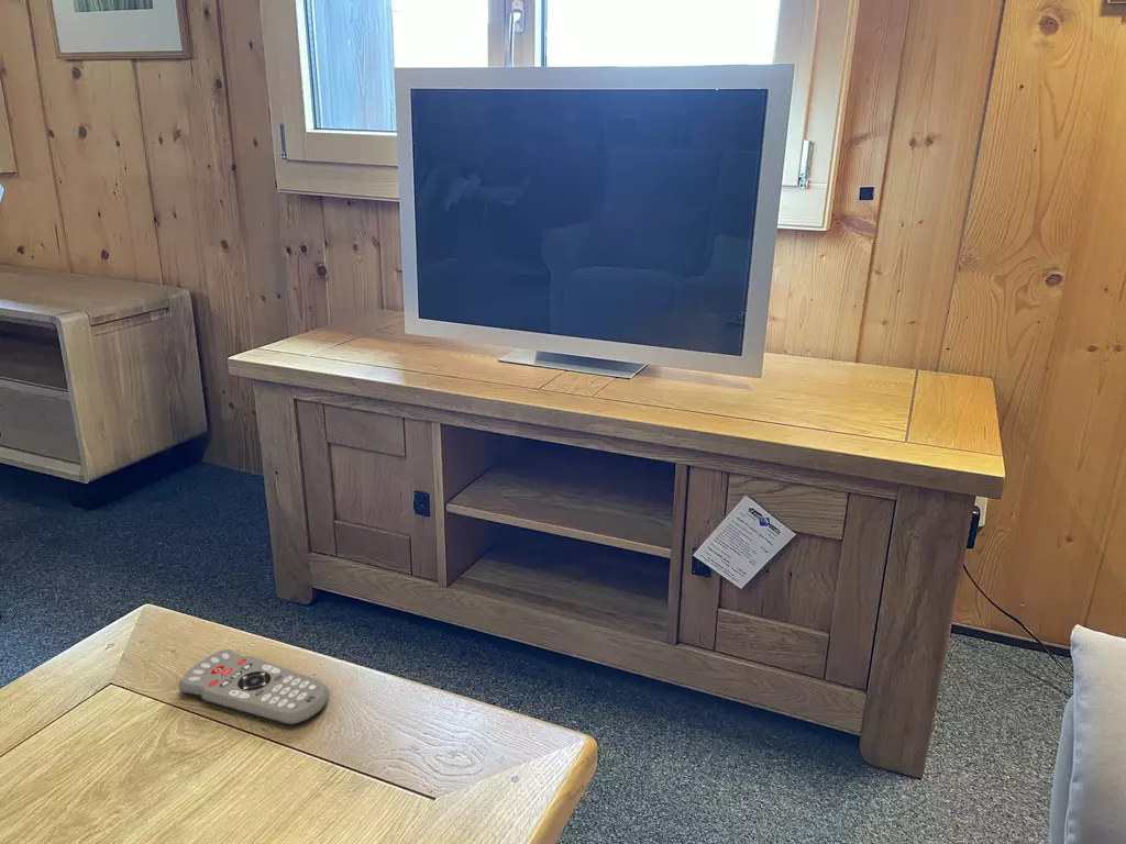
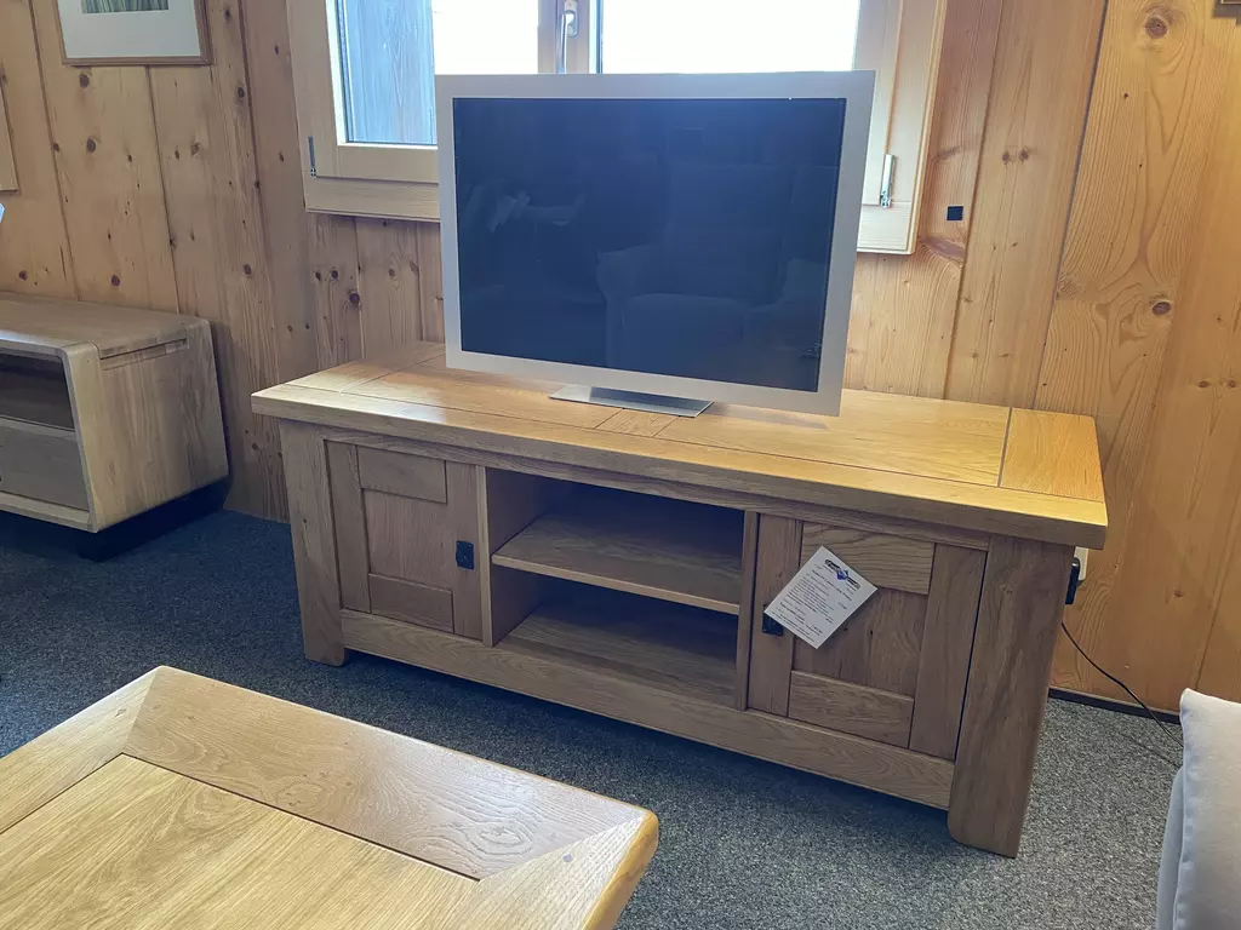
- remote control (256, 688)
